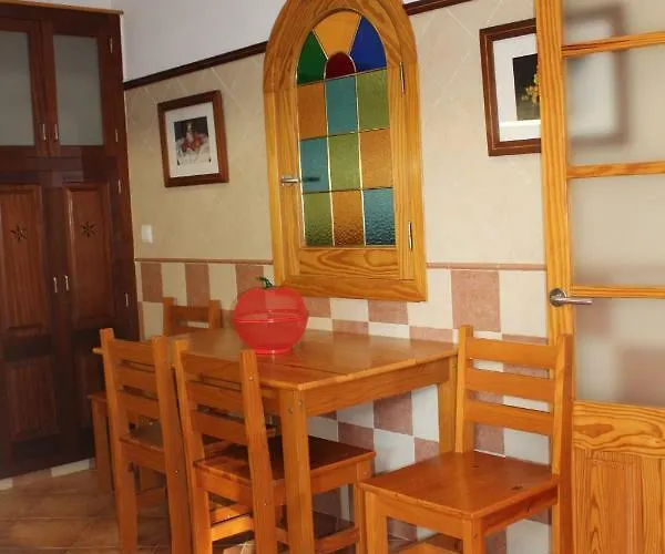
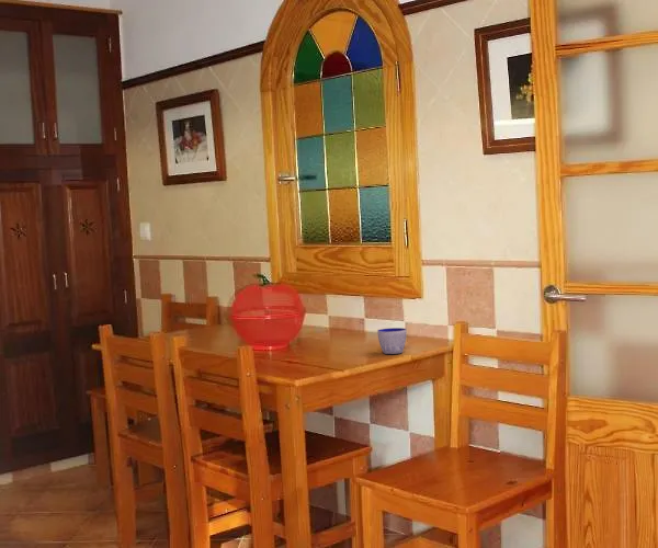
+ cup (393, 340)
